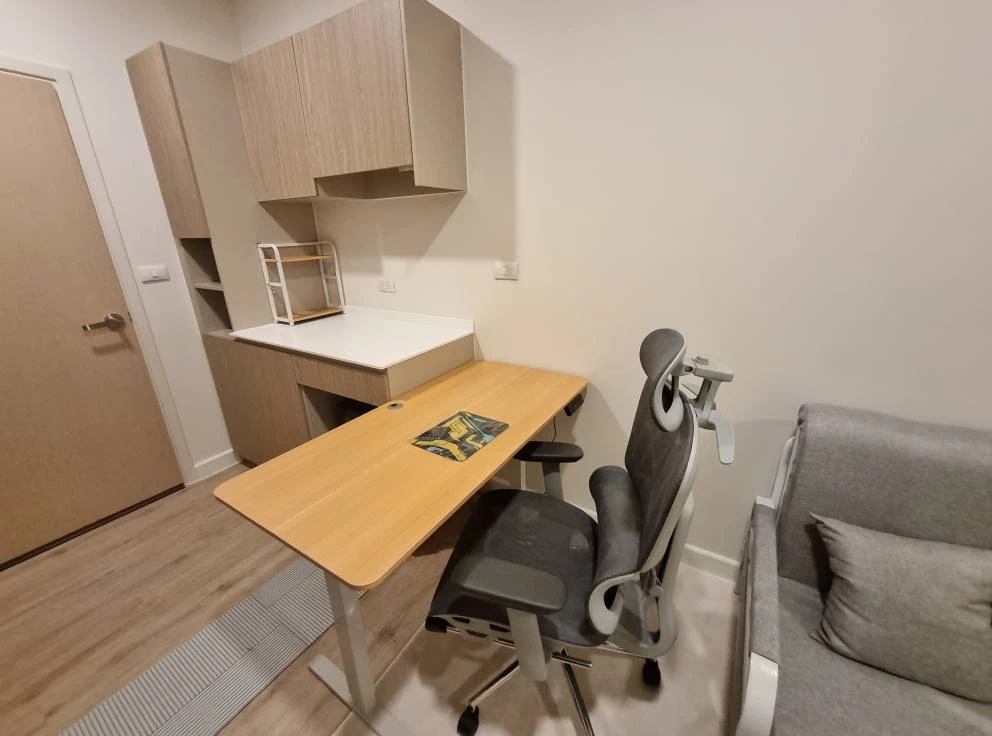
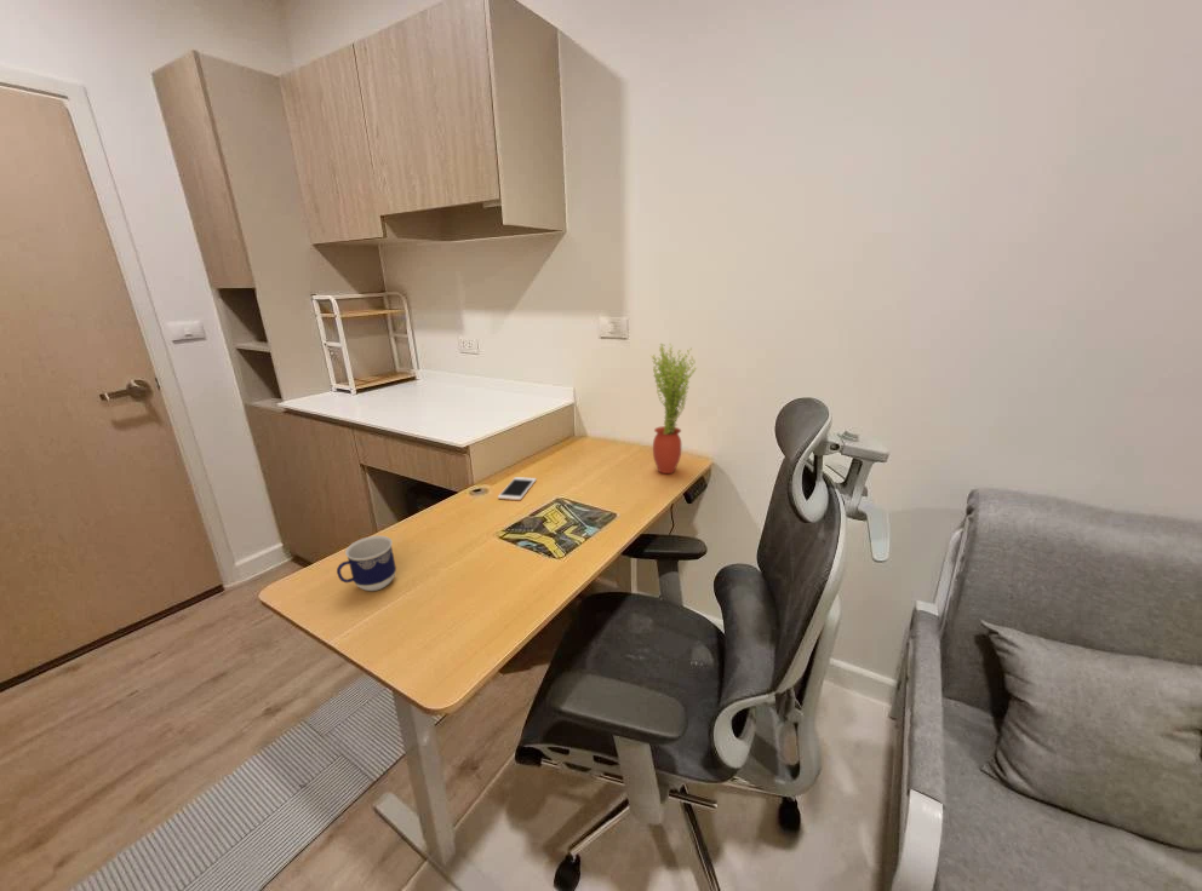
+ cup (366, 568)
+ potted plant (672, 412)
+ cell phone (517, 488)
